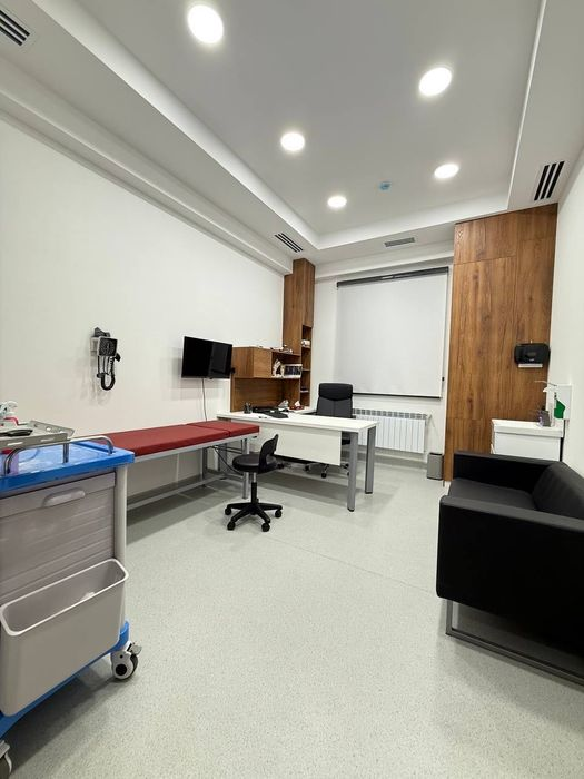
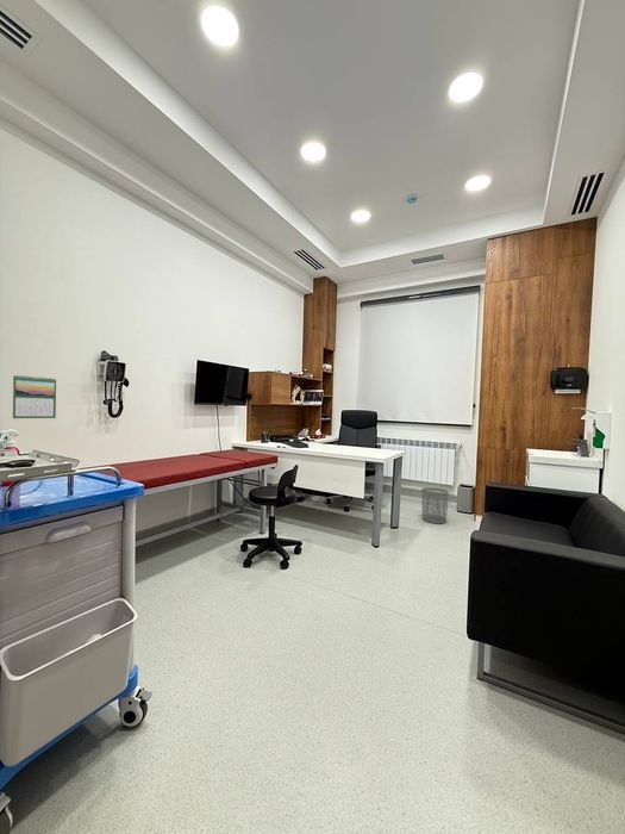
+ calendar (35, 397)
+ waste bin (433, 505)
